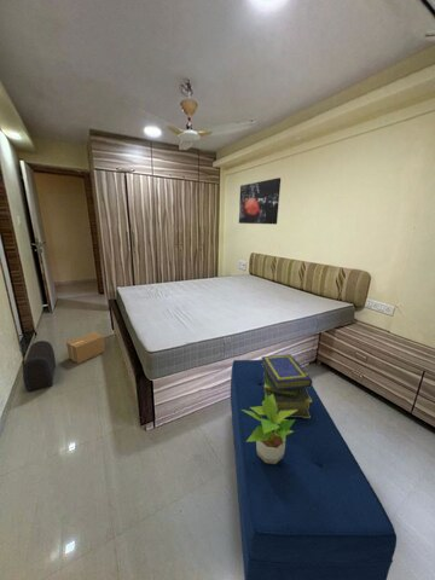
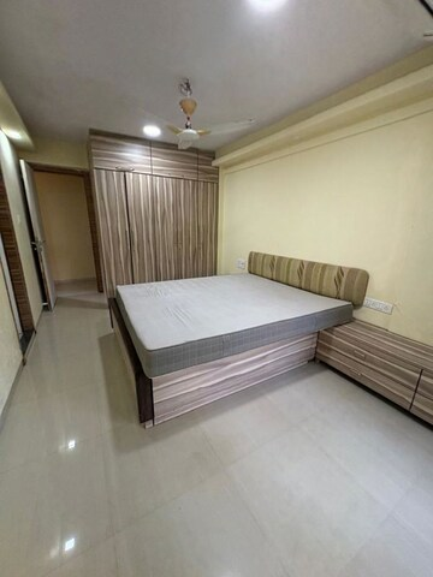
- treasure chest (40, 364)
- wall art (256, 203)
- potted plant (266, 428)
- bench (284, 451)
- cardboard box (86, 347)
- stack of books (284, 381)
